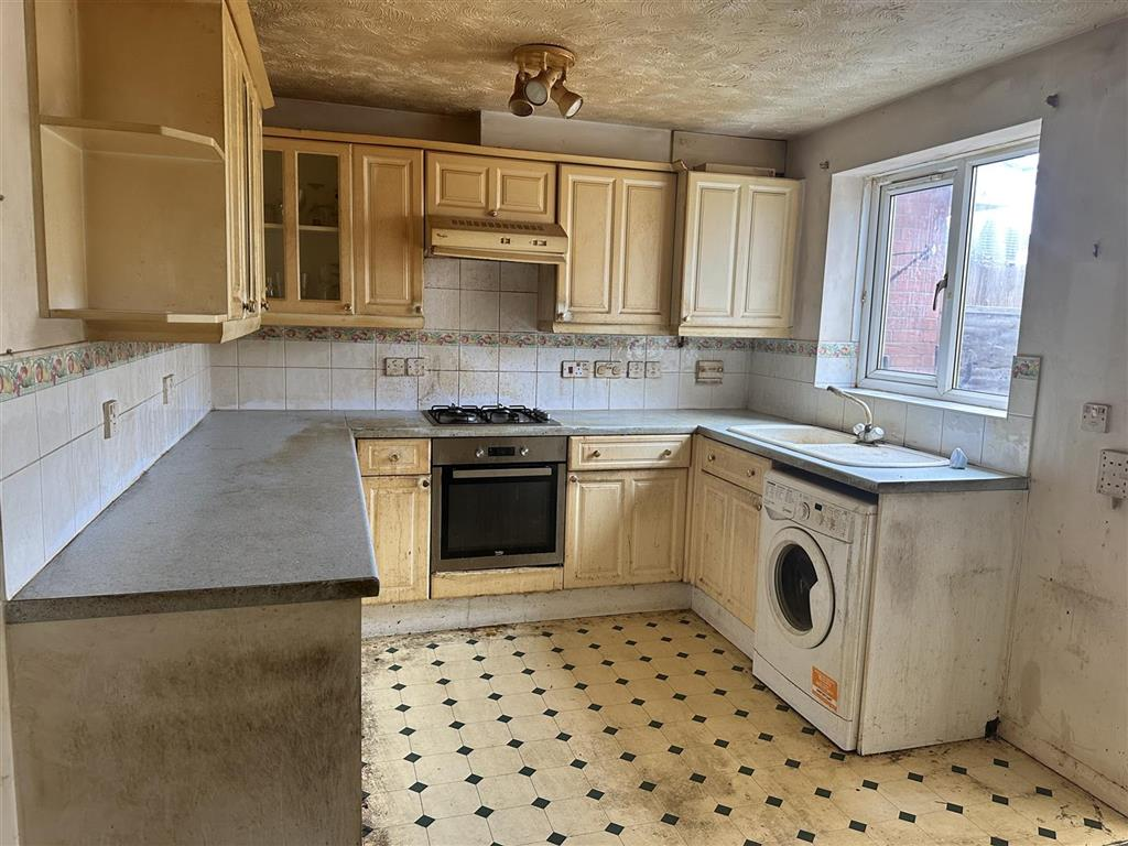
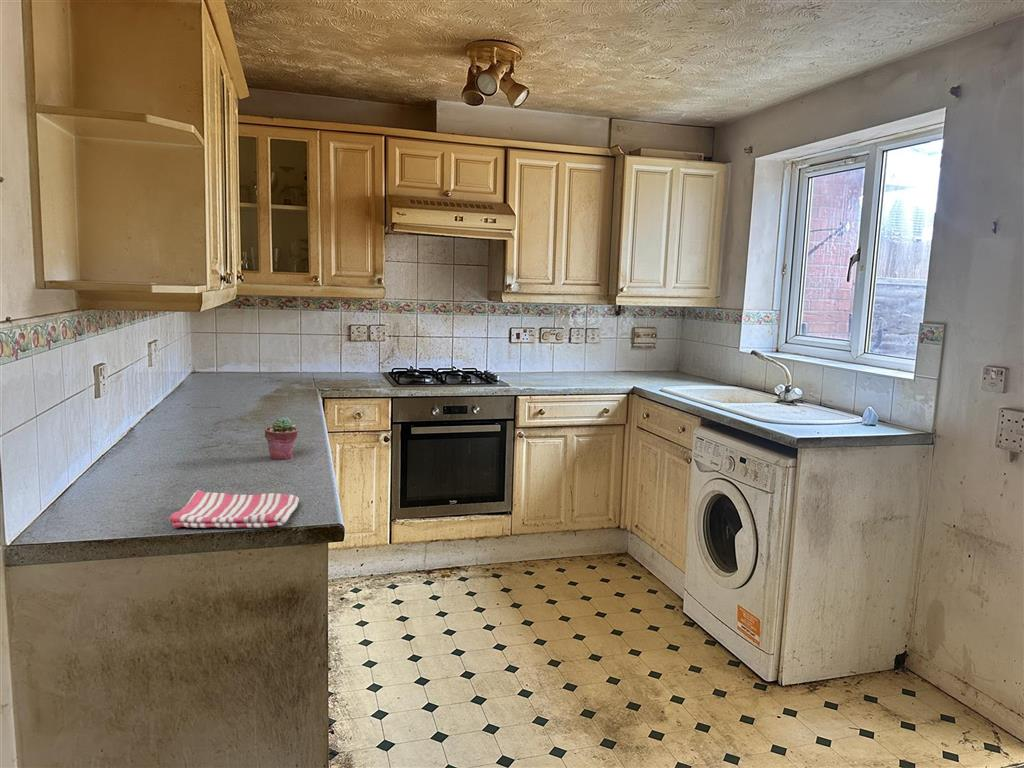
+ potted succulent (281, 437)
+ dish towel (238, 507)
